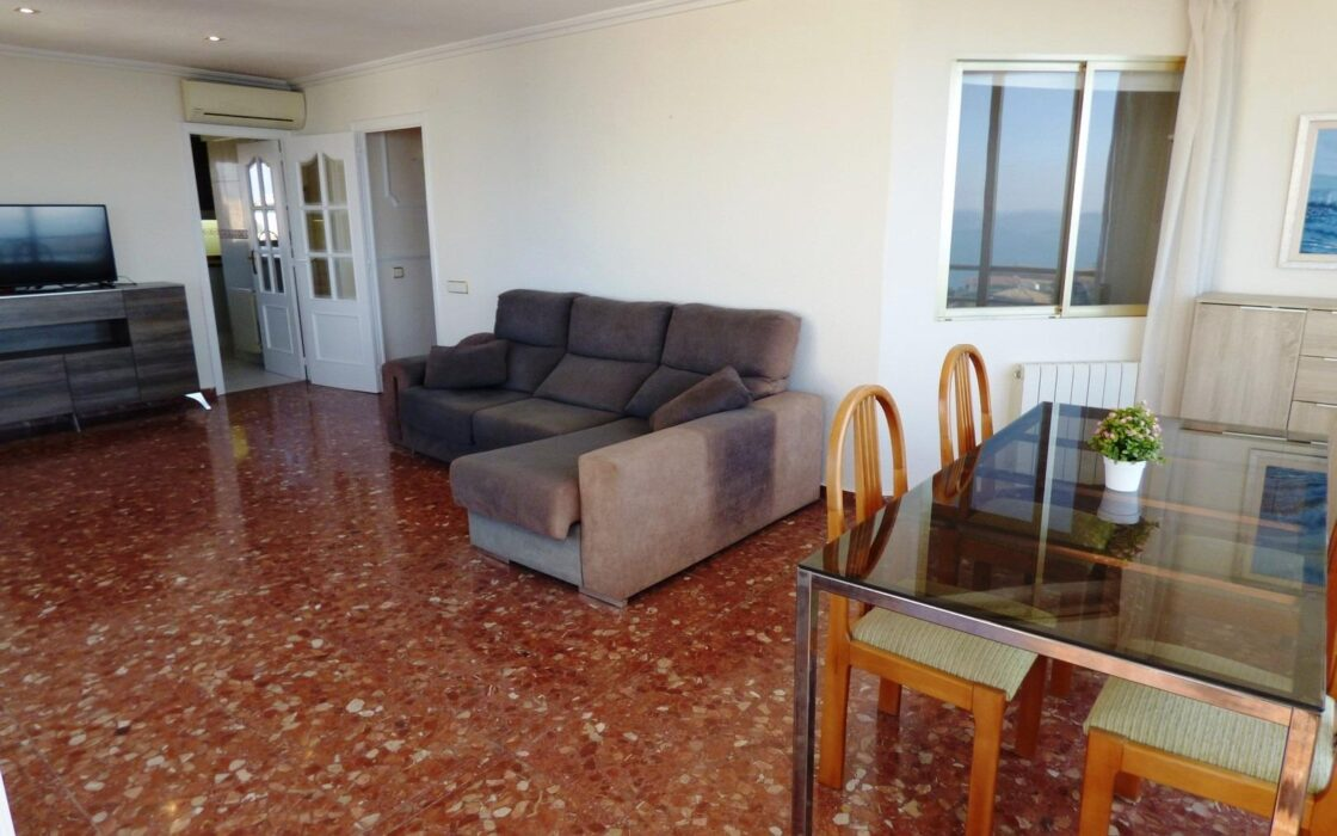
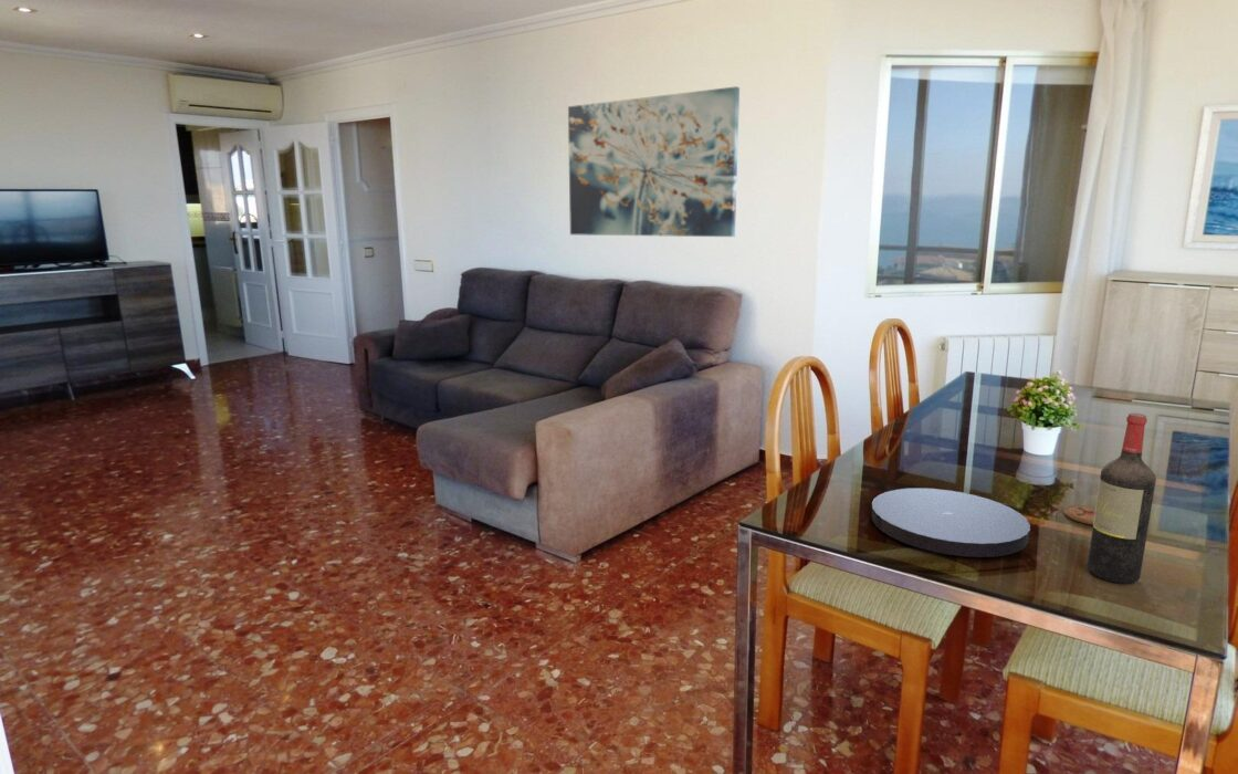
+ wall art (647, 167)
+ wine bottle (1124, 496)
+ plate (947, 519)
+ coaster (1090, 514)
